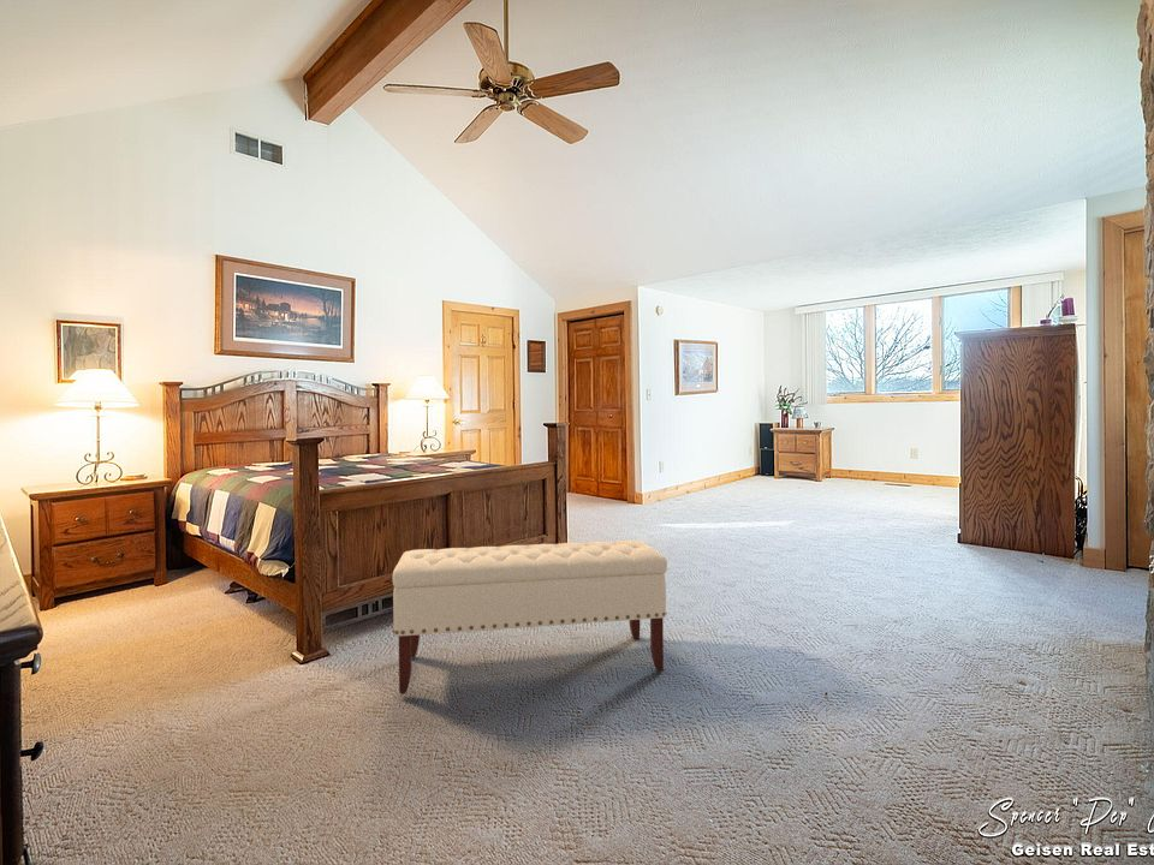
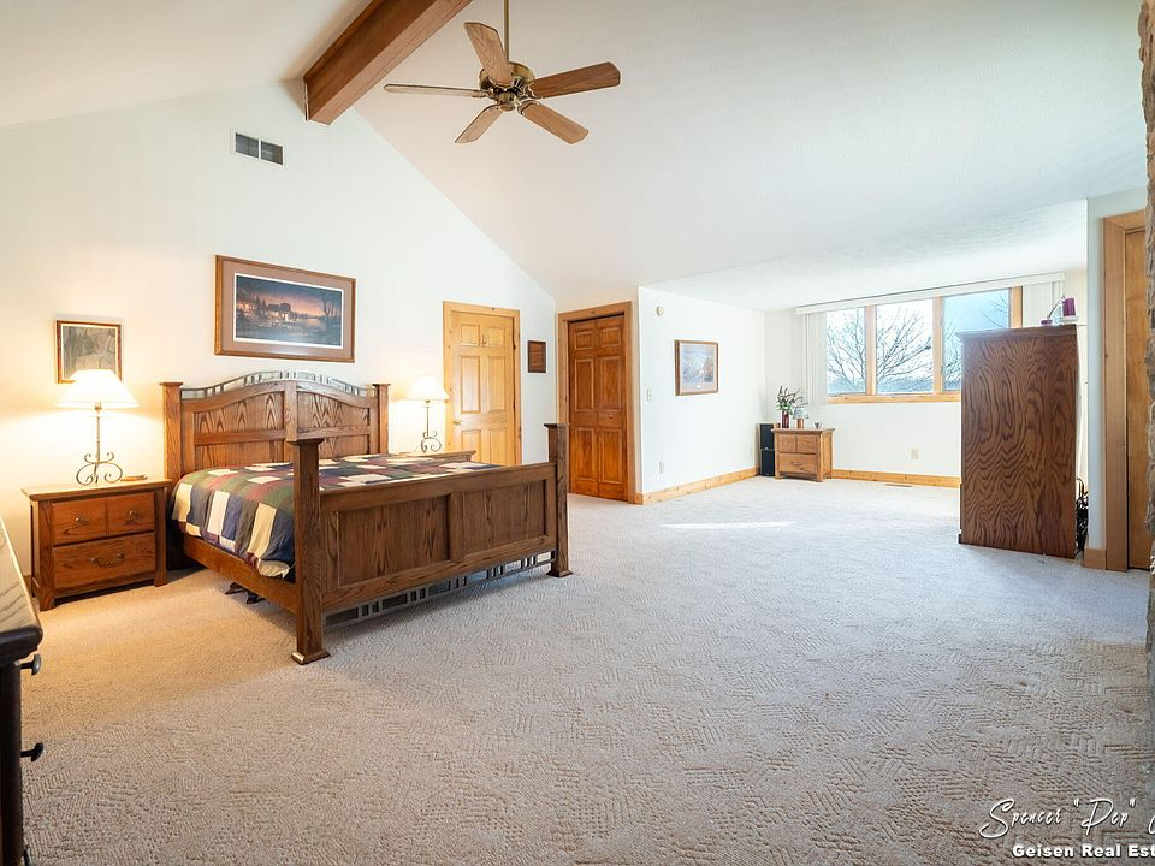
- bench (530, 607)
